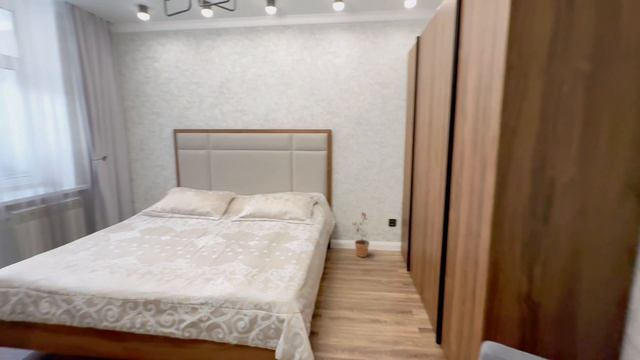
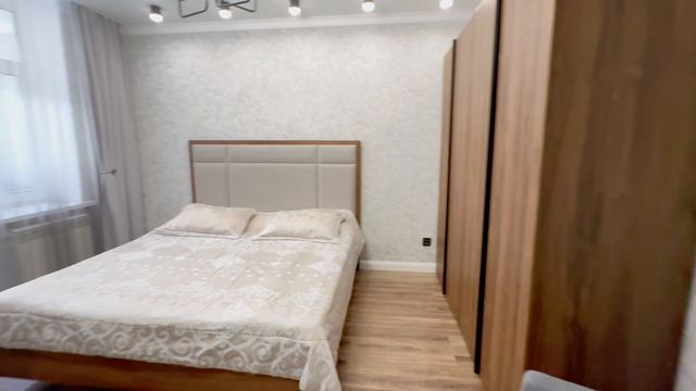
- potted plant (359, 233)
